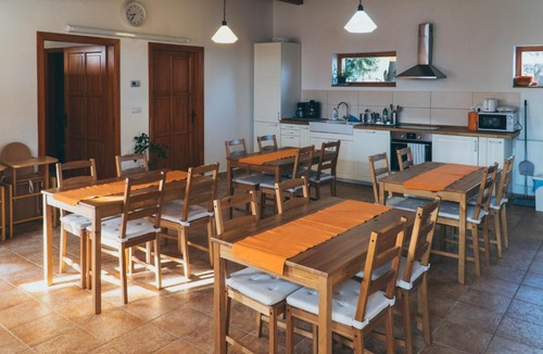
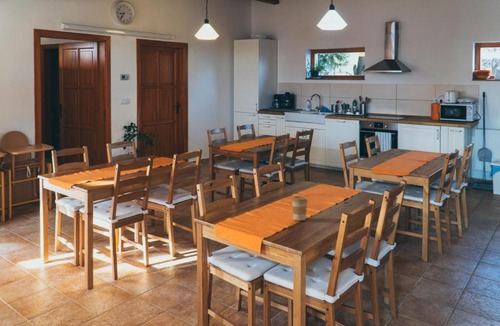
+ coffee cup (299, 208)
